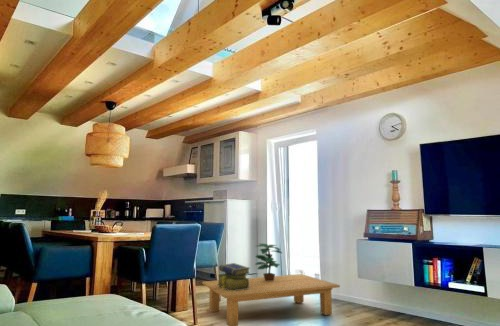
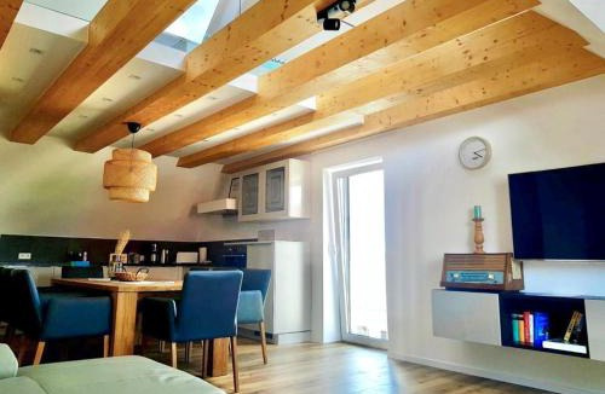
- potted plant (268, 261)
- stack of books (234, 276)
- coffee table (269, 297)
